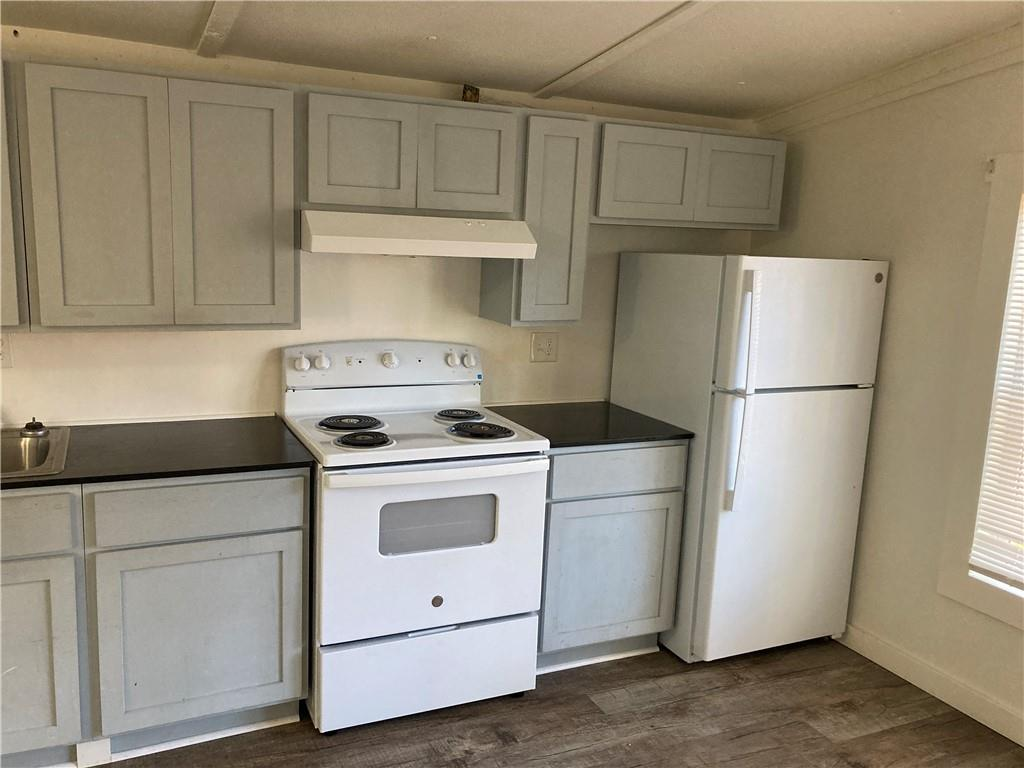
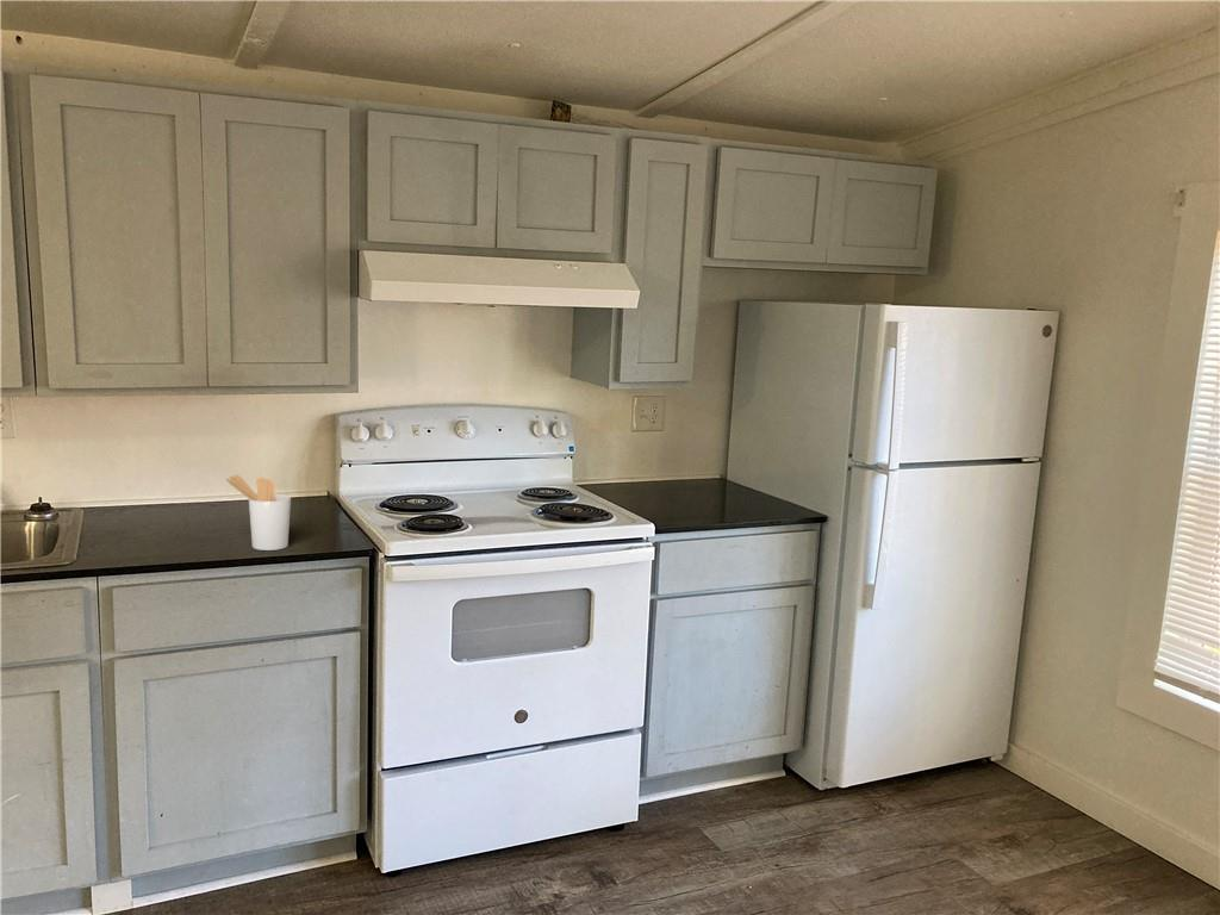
+ utensil holder (259, 510)
